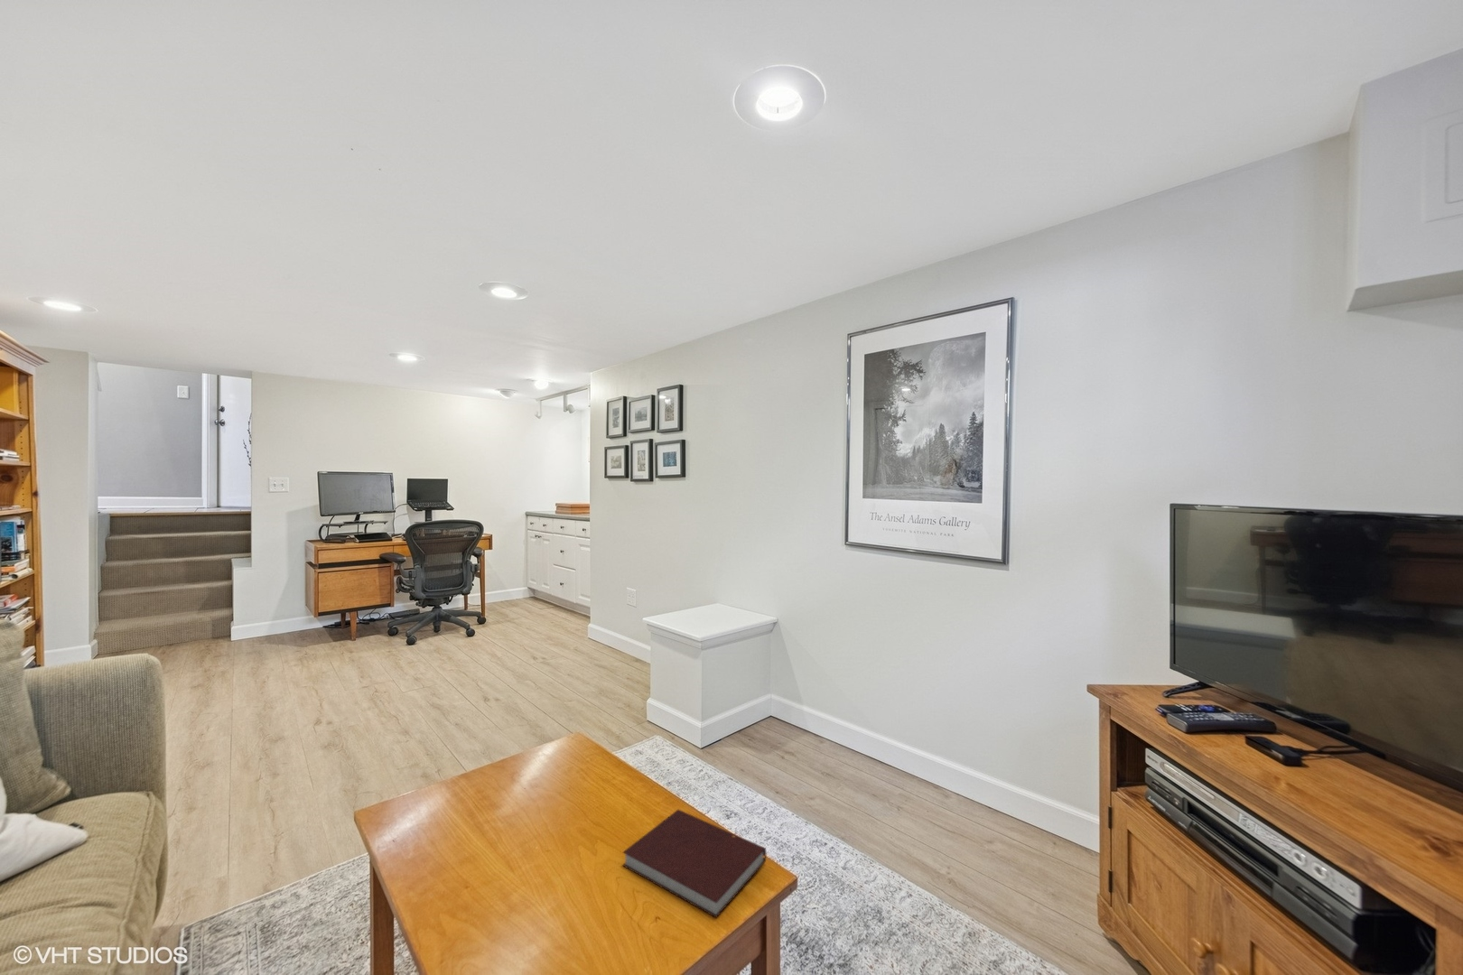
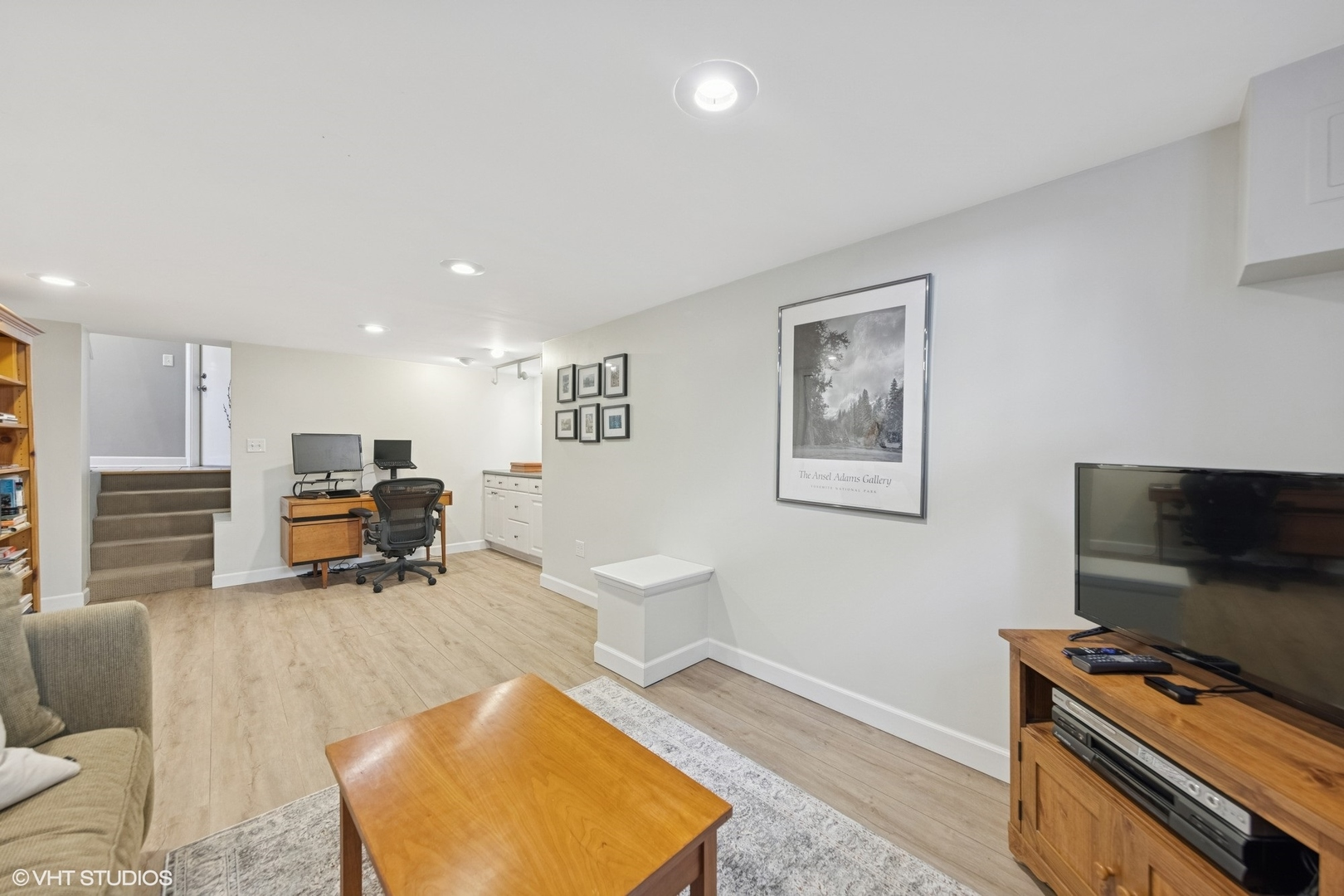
- notebook (694, 855)
